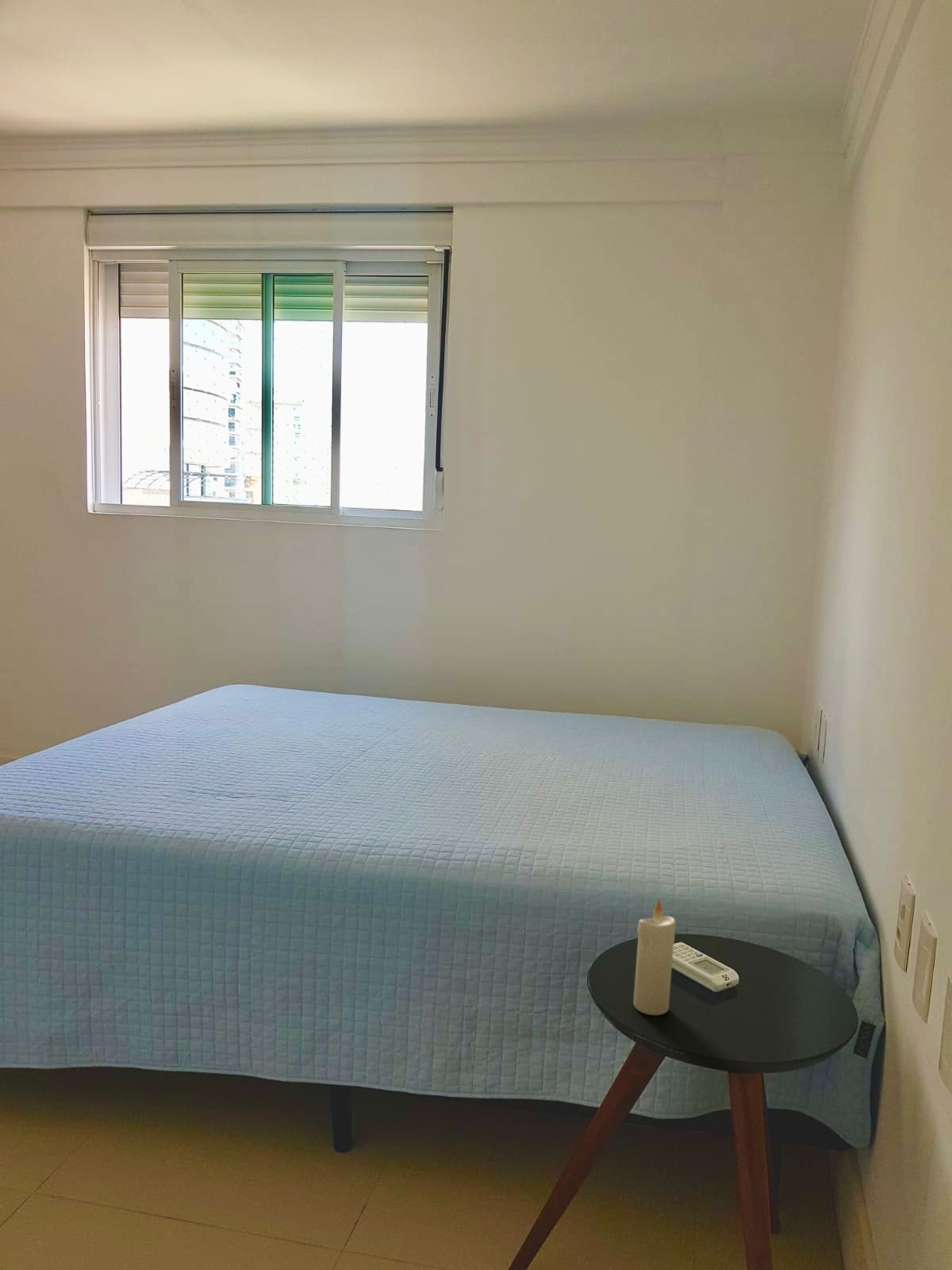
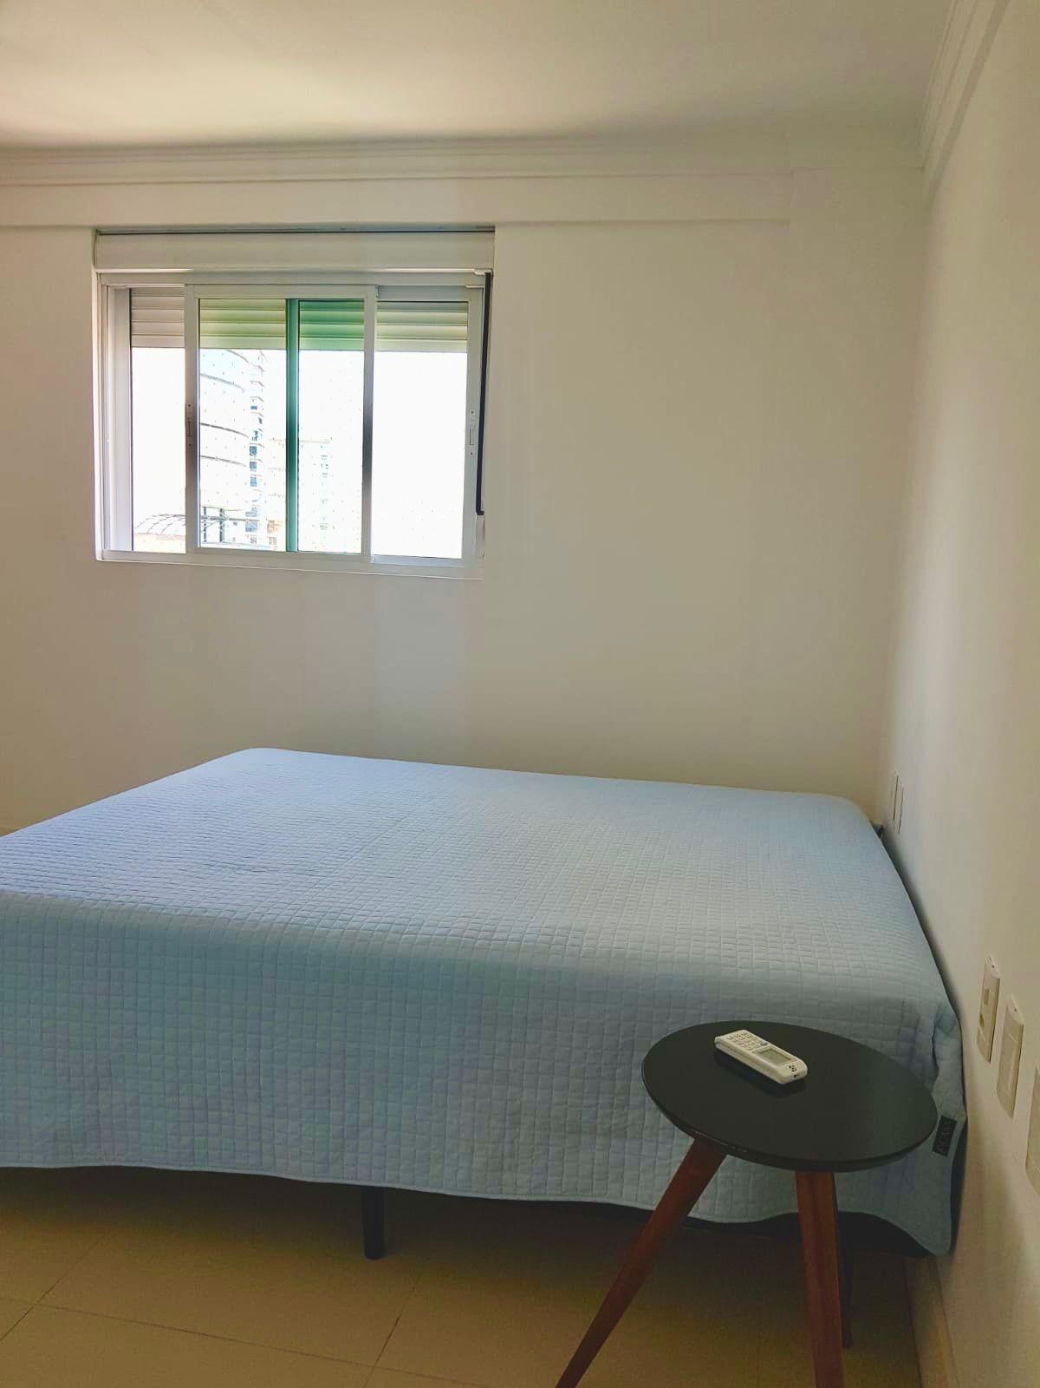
- candle (654, 953)
